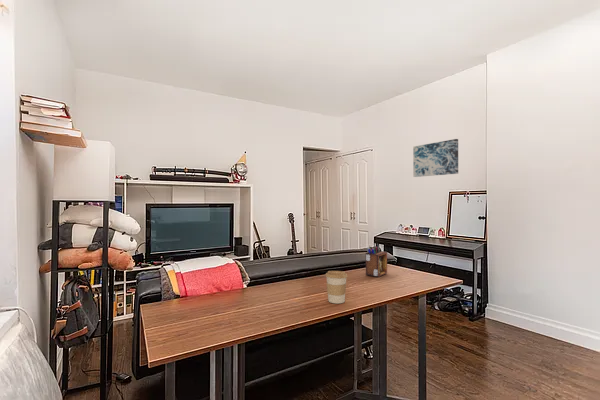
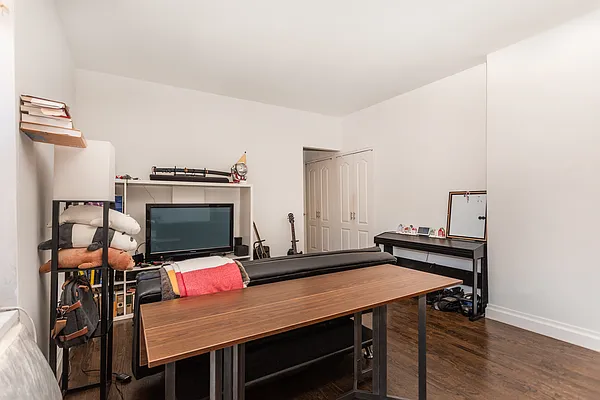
- desk organizer (376, 259)
- wall art (434, 159)
- coffee cup (336, 285)
